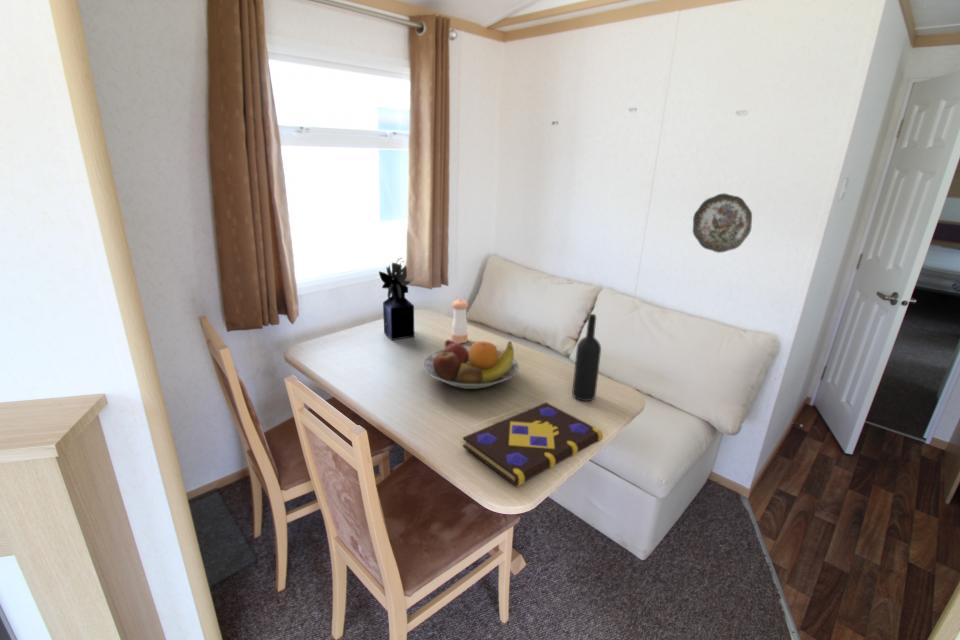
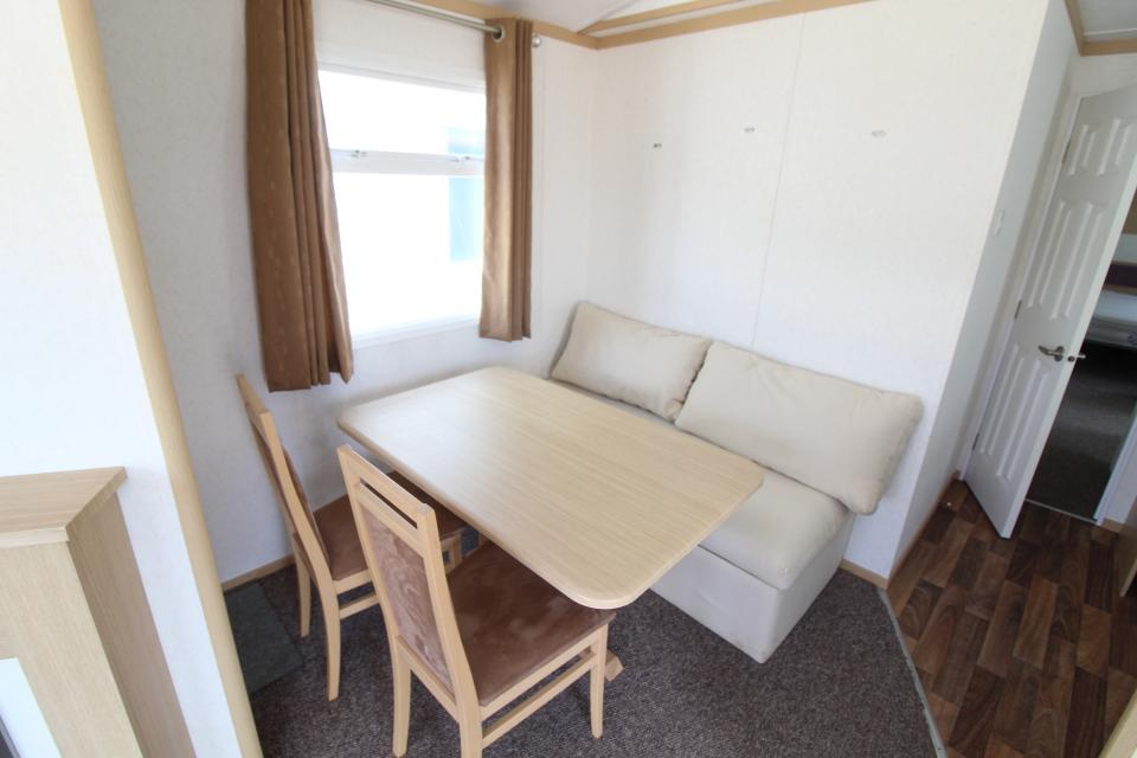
- vase (397, 297)
- fruit bowl (471, 360)
- pepper shaker (459, 320)
- wine bottle (587, 357)
- book (531, 435)
- decorative plate (722, 223)
